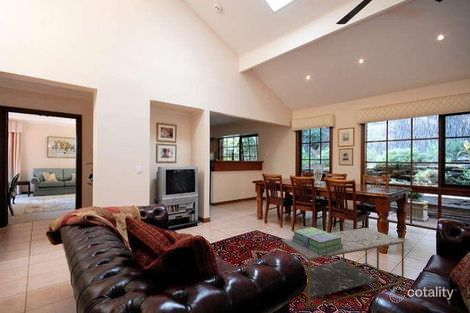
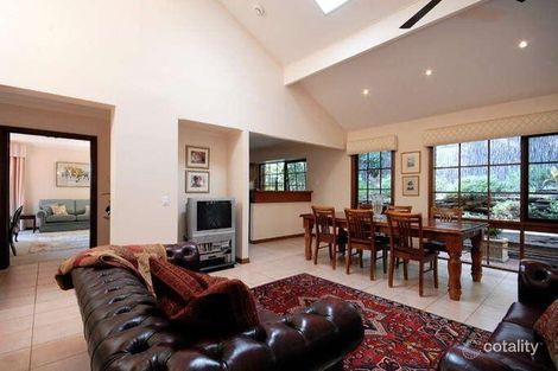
- coffee table (342, 261)
- stack of books (316, 238)
